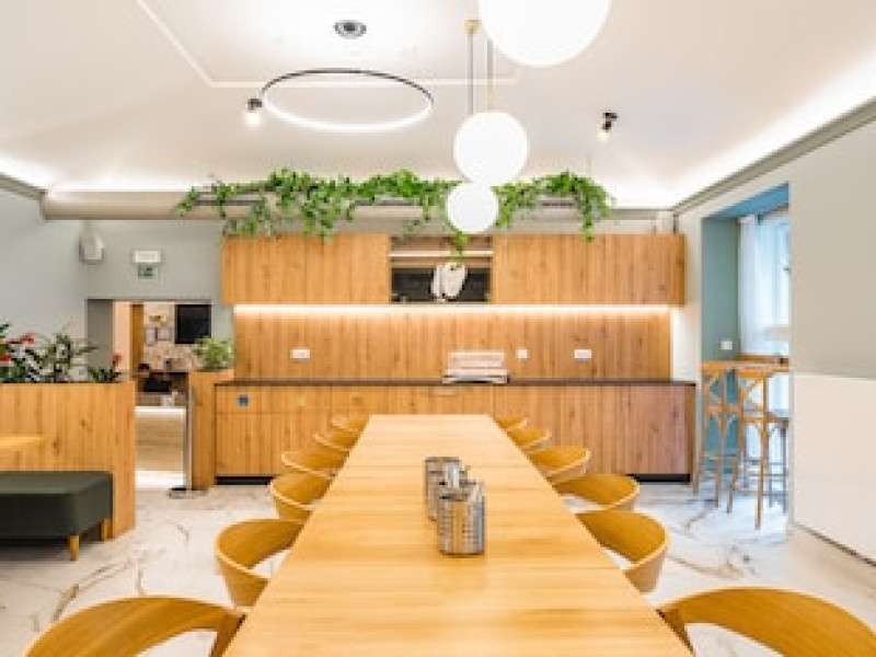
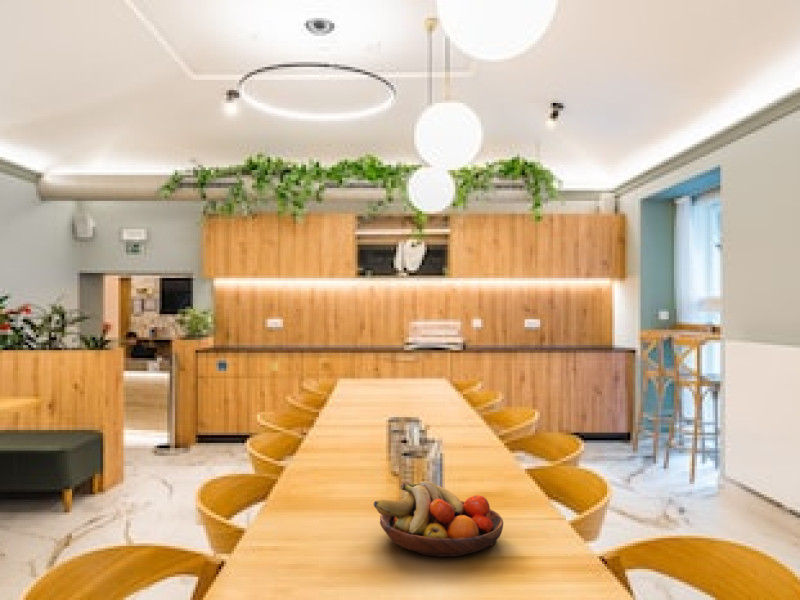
+ fruit bowl (440, 512)
